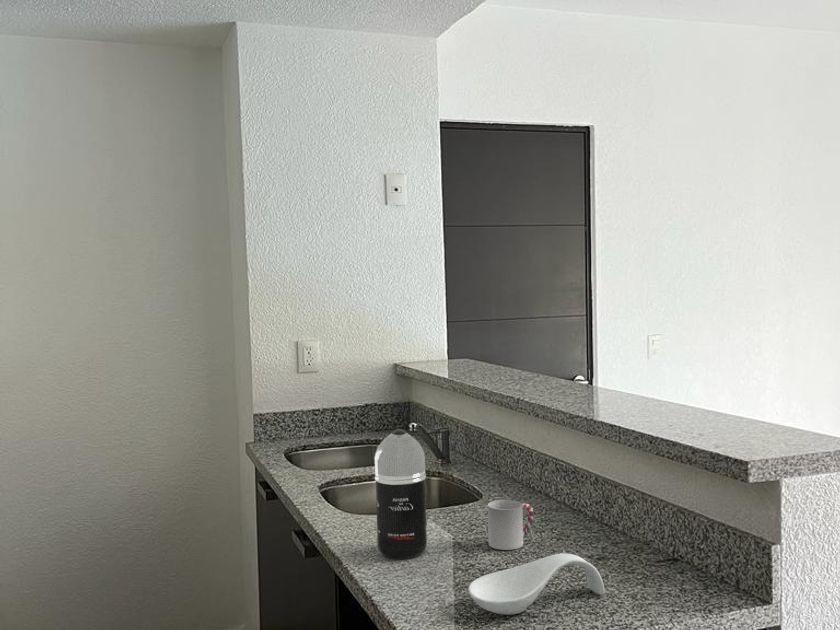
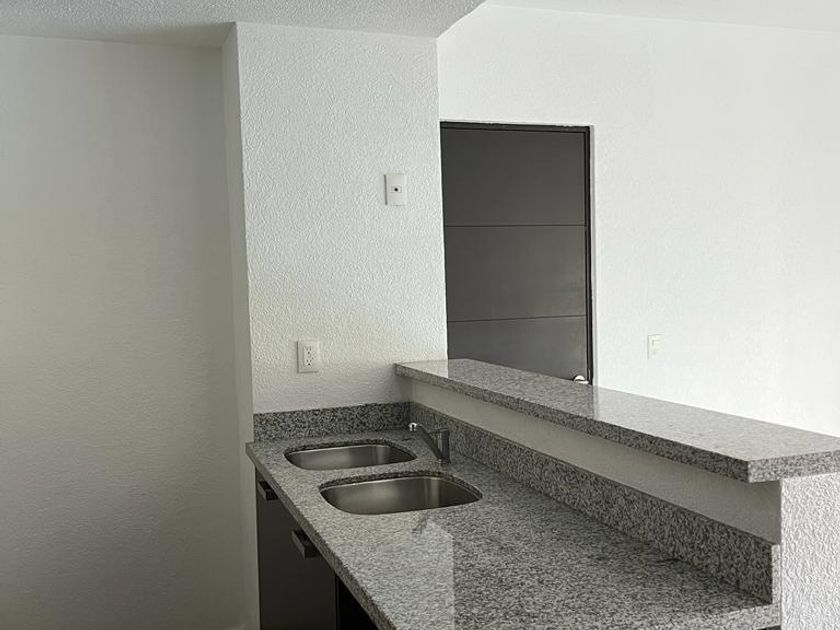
- spray bottle (400, 491)
- cup (512, 523)
- spoon rest (536, 581)
